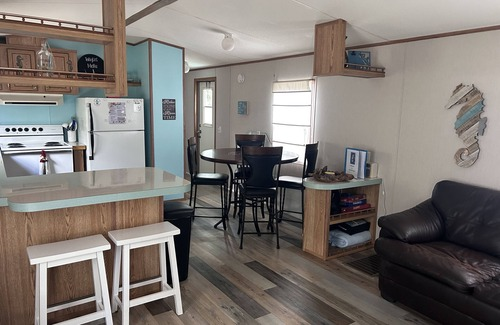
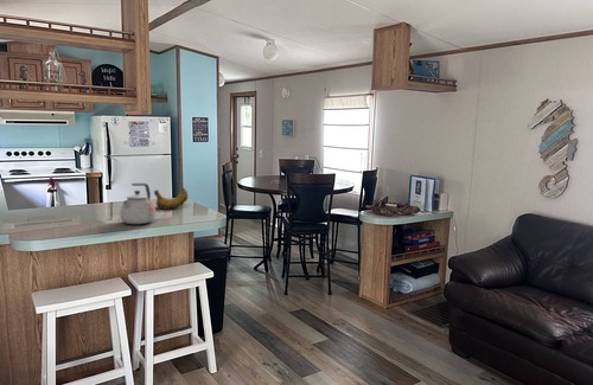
+ kettle (136, 203)
+ banana bunch (174, 198)
